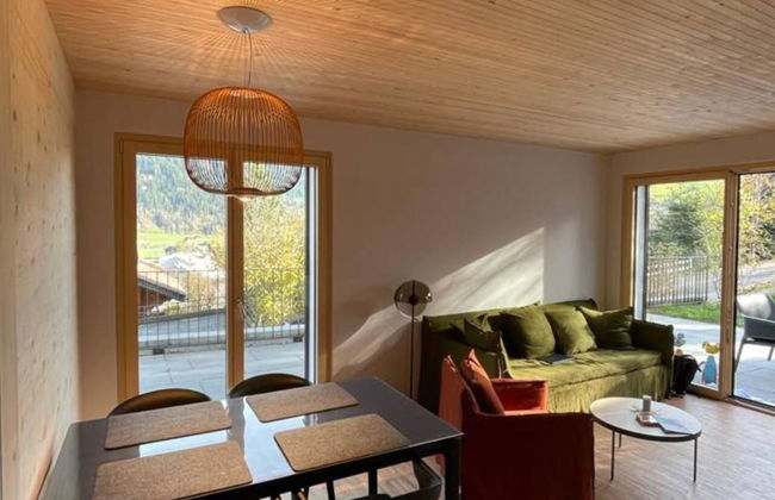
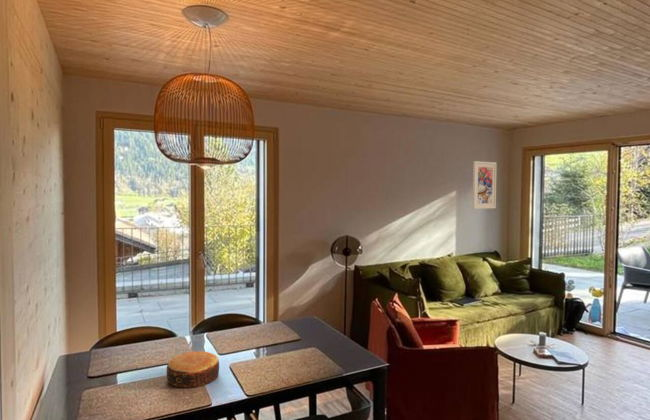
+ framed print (484, 185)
+ bowl (193, 367)
